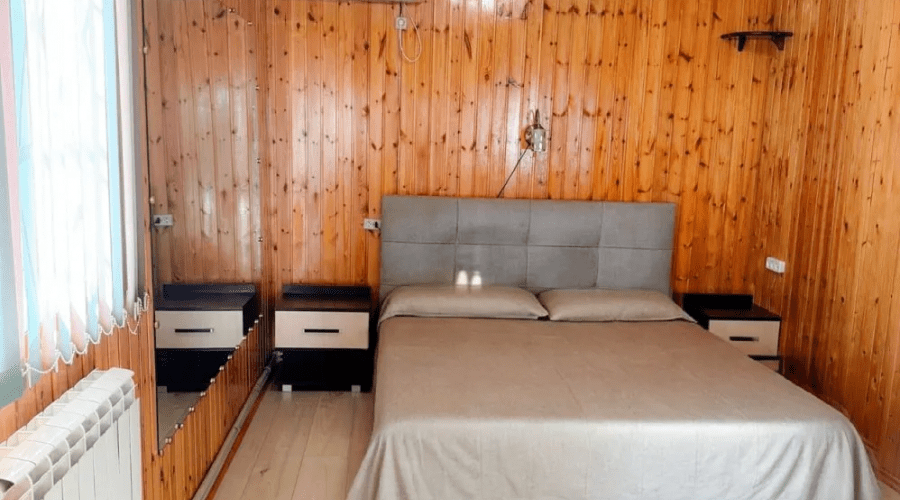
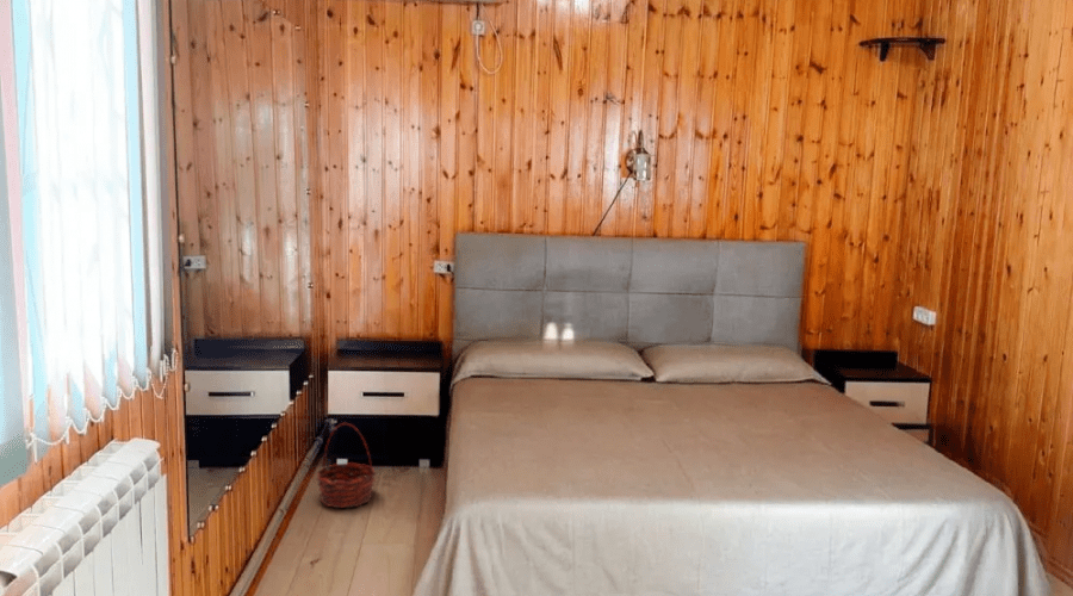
+ basket (346, 464)
